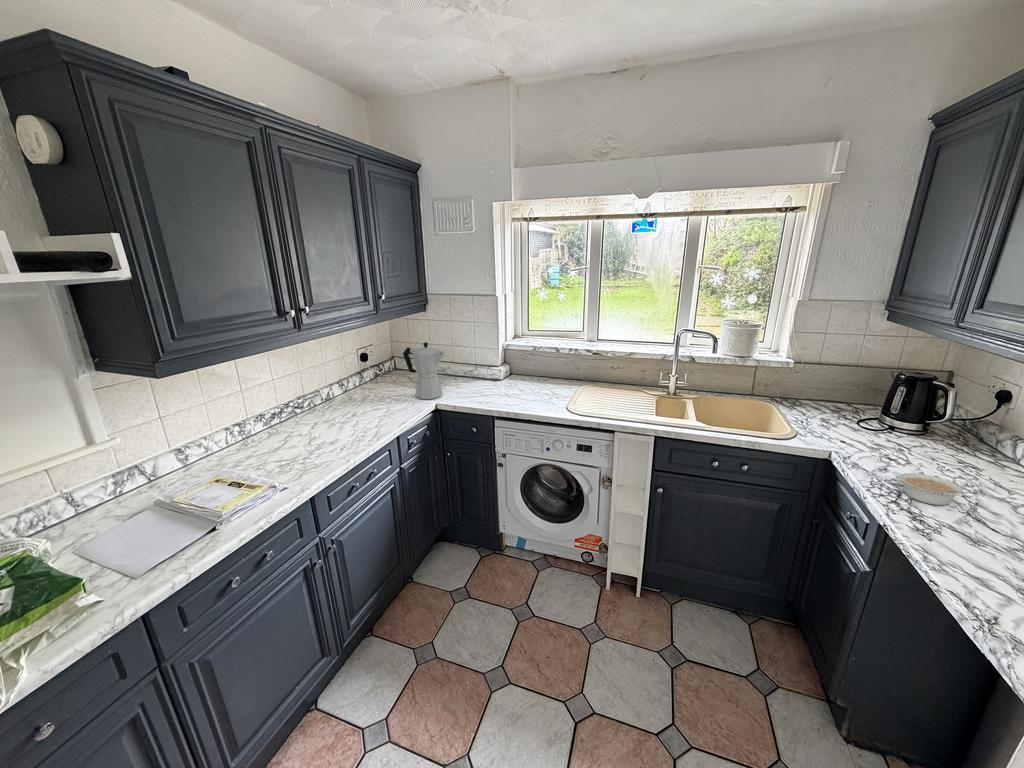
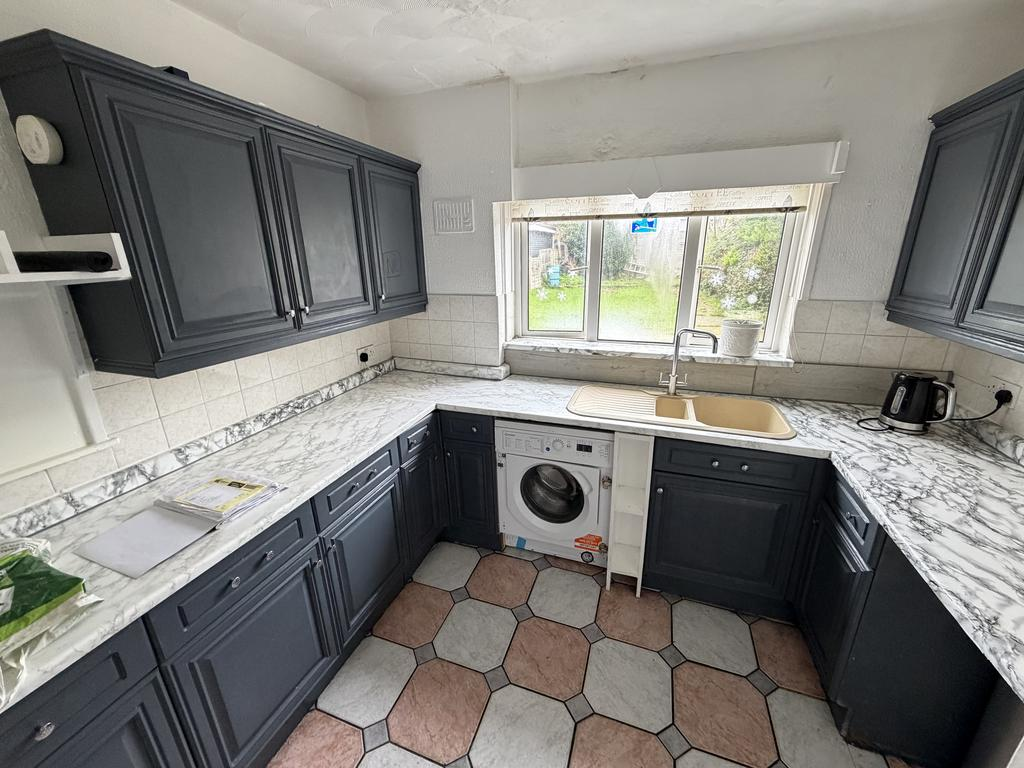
- legume (931, 489)
- moka pot (424, 369)
